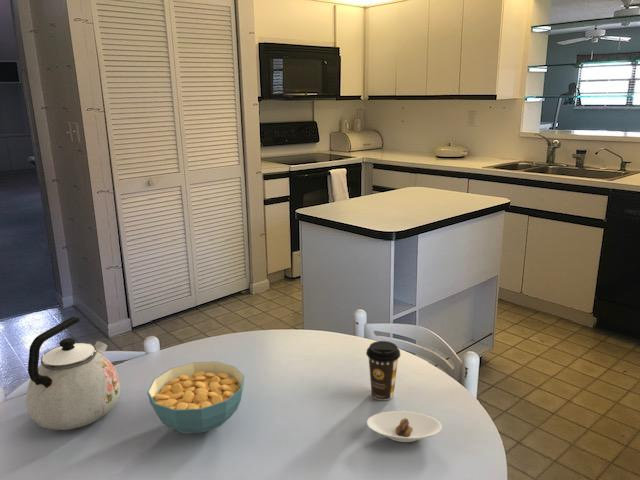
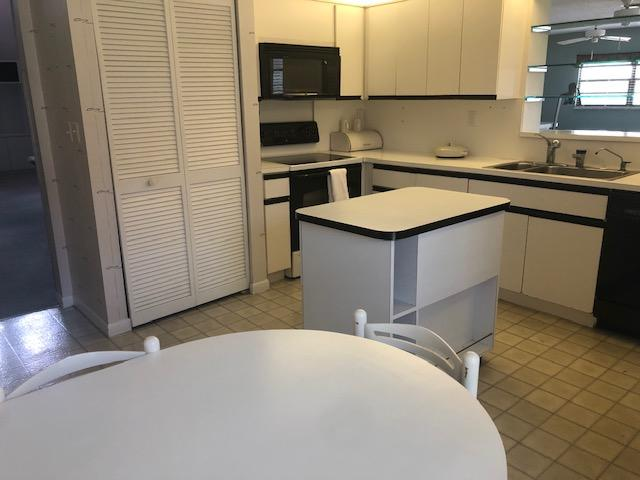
- coffee cup (382, 370)
- cereal bowl (198, 404)
- saucer (403, 428)
- kettle (71, 367)
